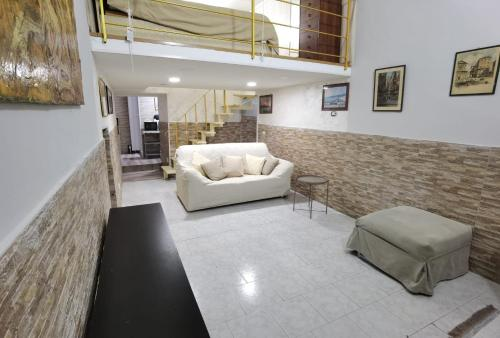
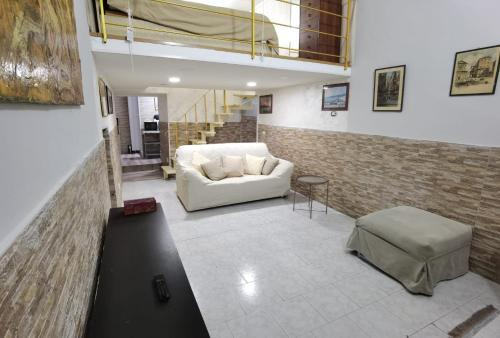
+ tissue box (140, 205)
+ remote control (161, 287)
